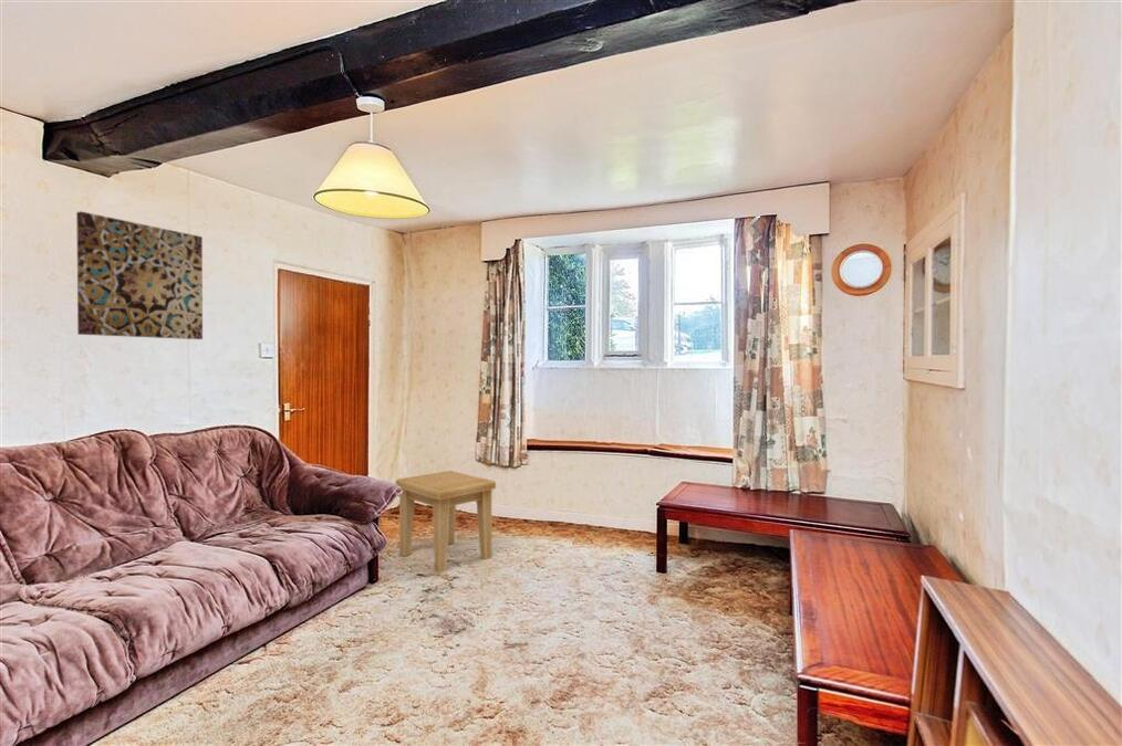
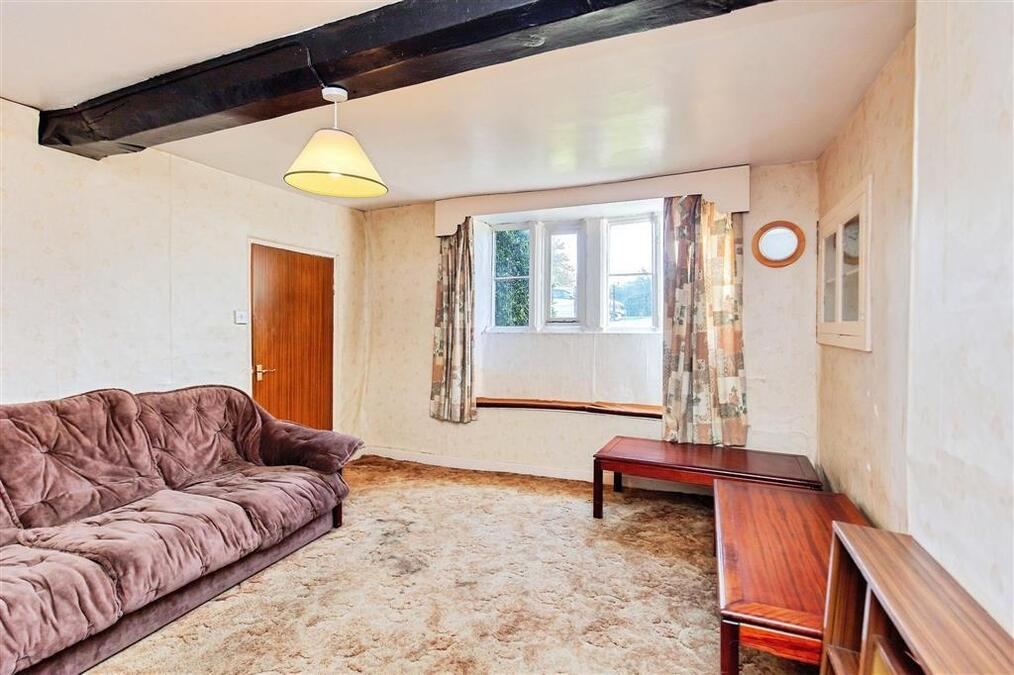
- side table (445, 517)
- wall art (145, 281)
